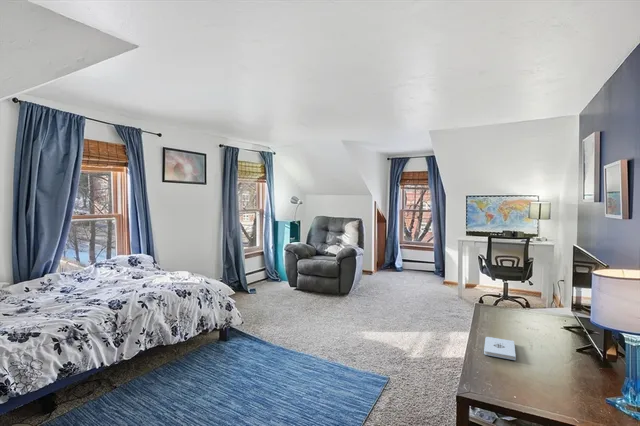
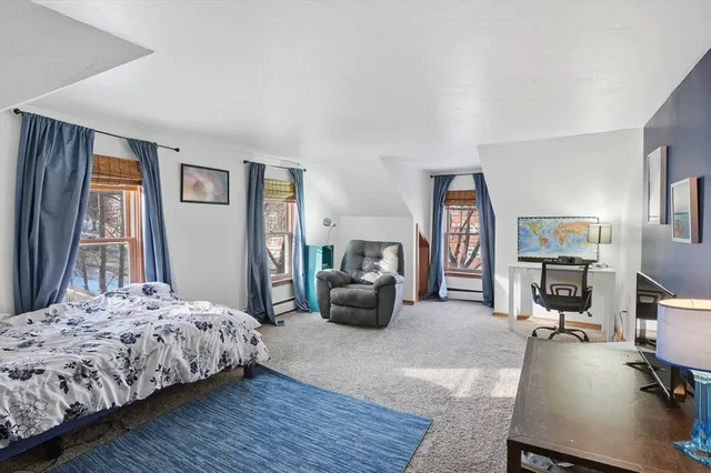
- notepad (499, 347)
